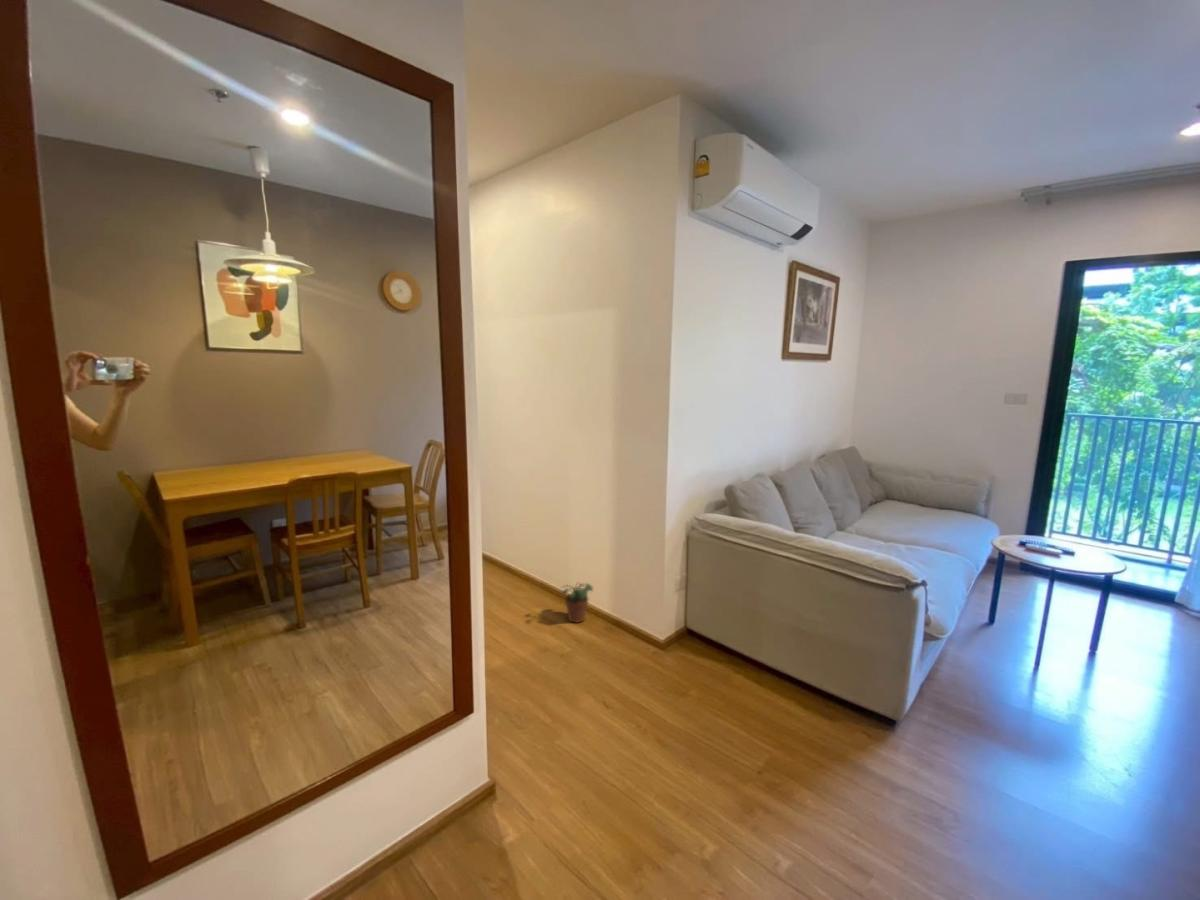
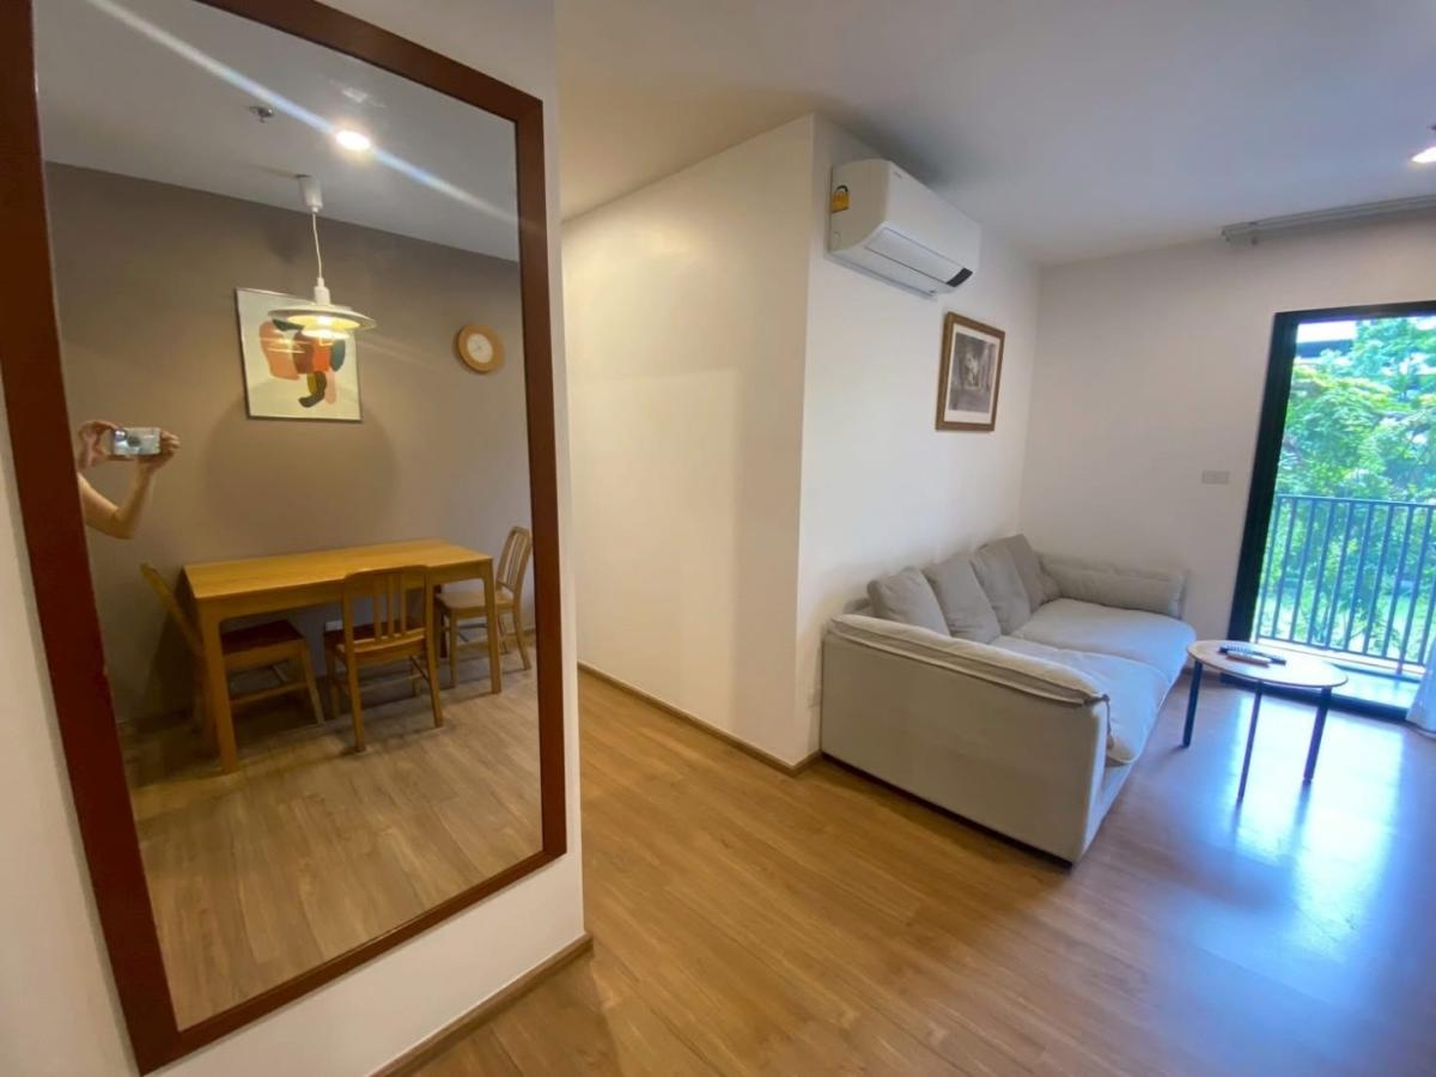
- potted plant (576, 602)
